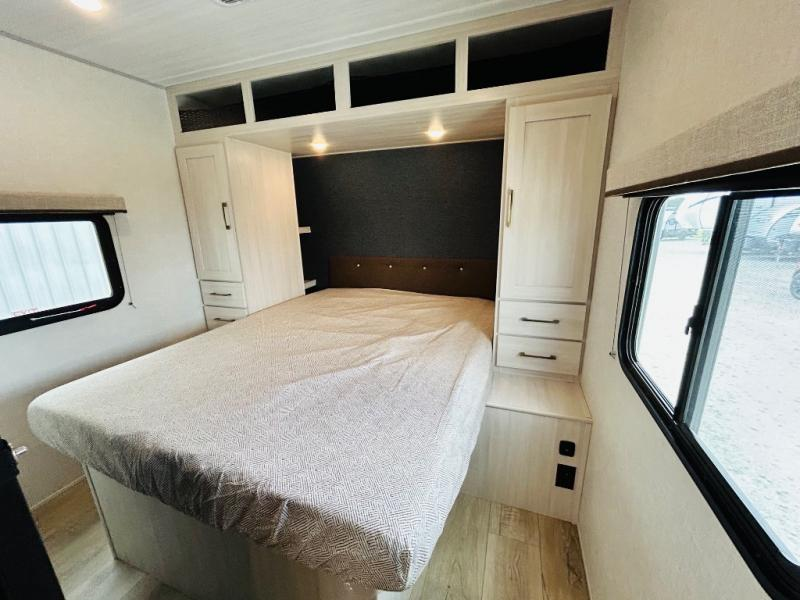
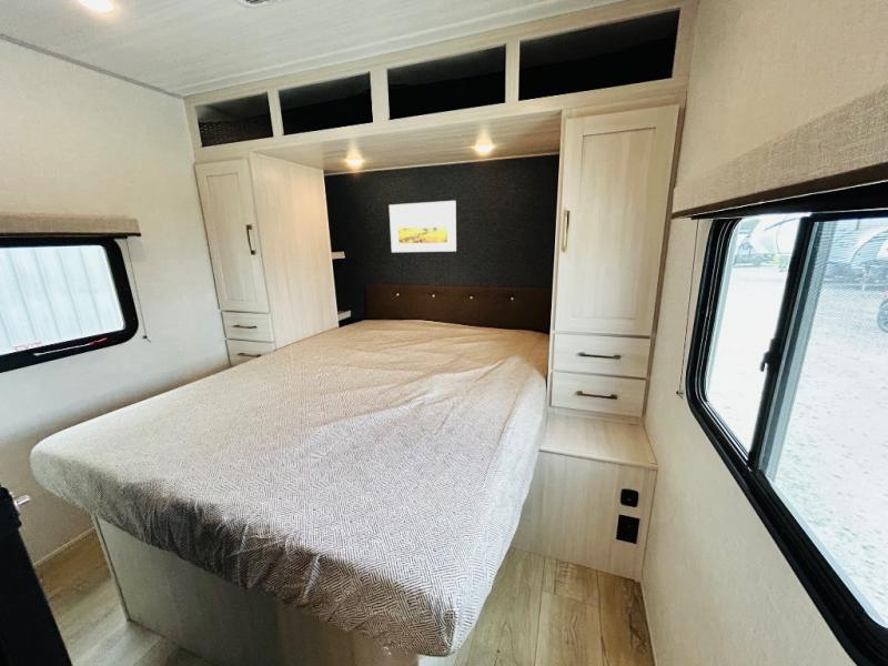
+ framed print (422, 228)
